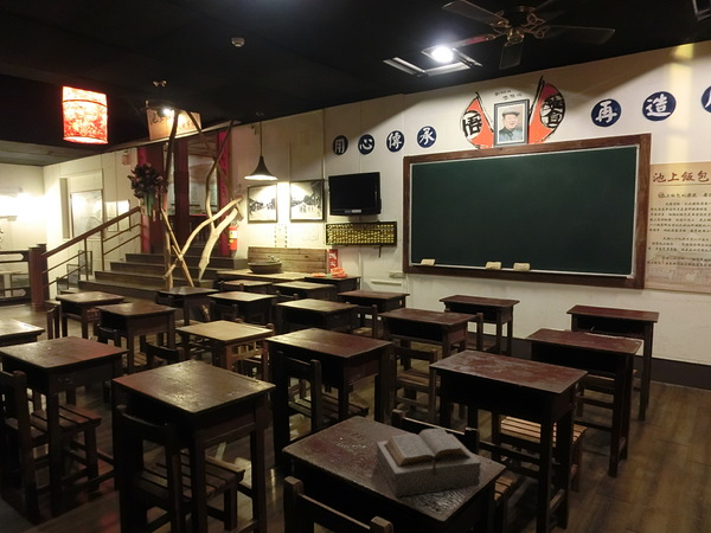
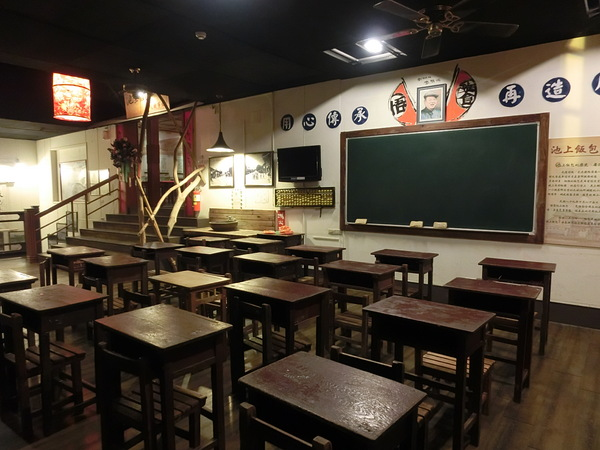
- bible (425, 456)
